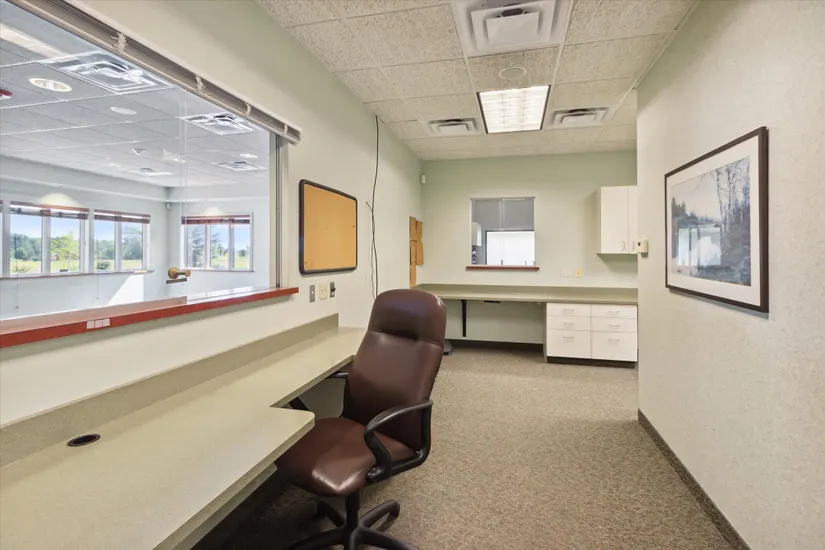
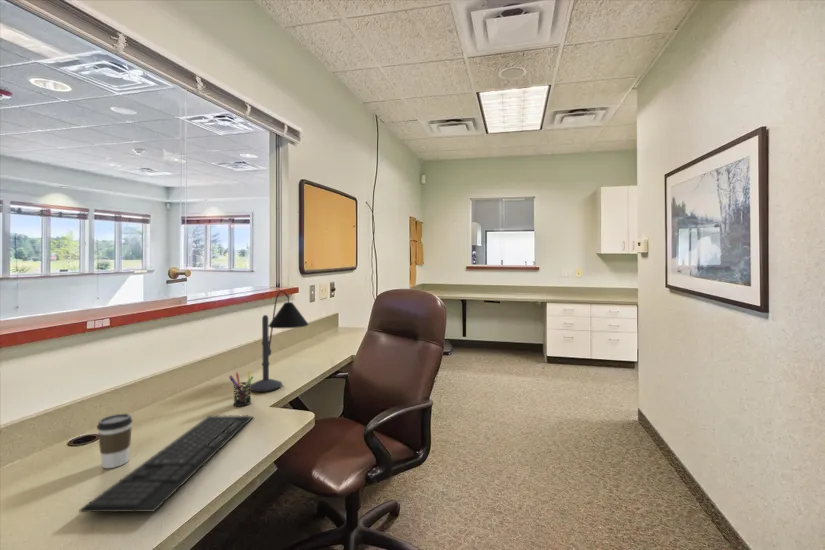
+ coffee cup (115, 440)
+ pen holder (243, 387)
+ keyboard (187, 453)
+ desk lamp (279, 327)
